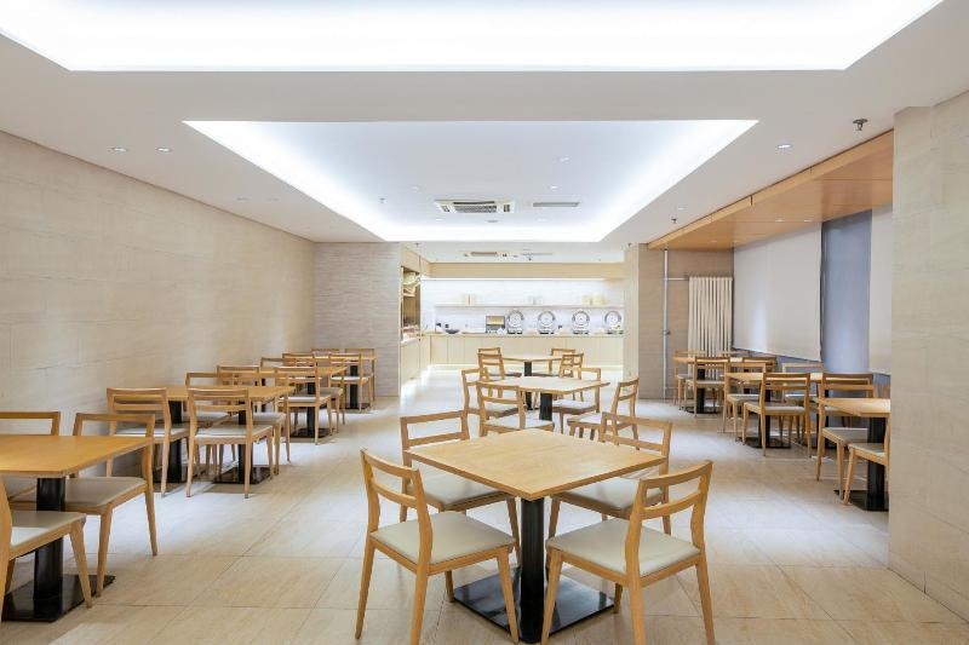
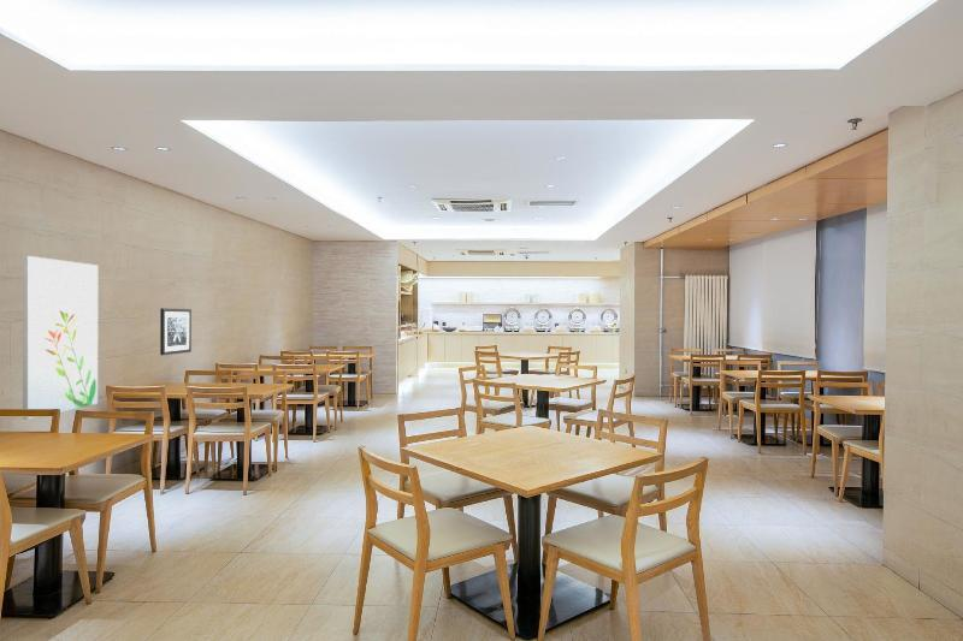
+ wall art (176, 331)
+ wall art (63, 336)
